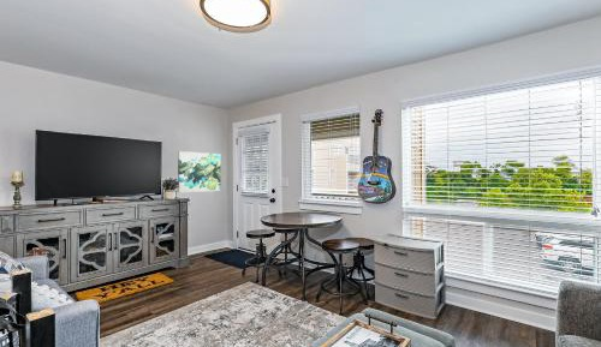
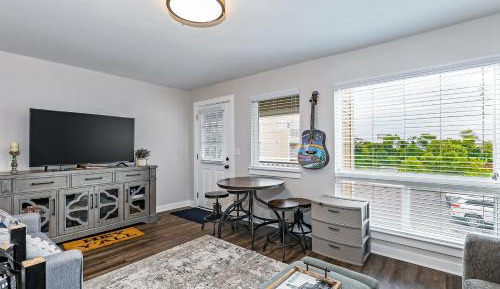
- wall art (200, 172)
